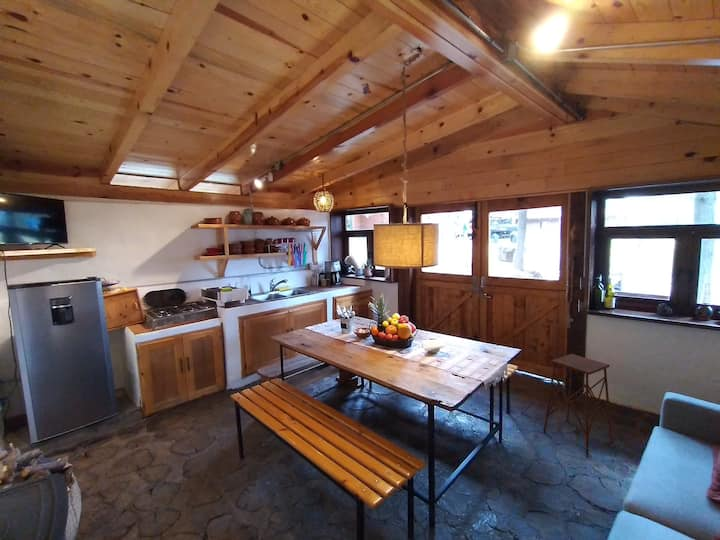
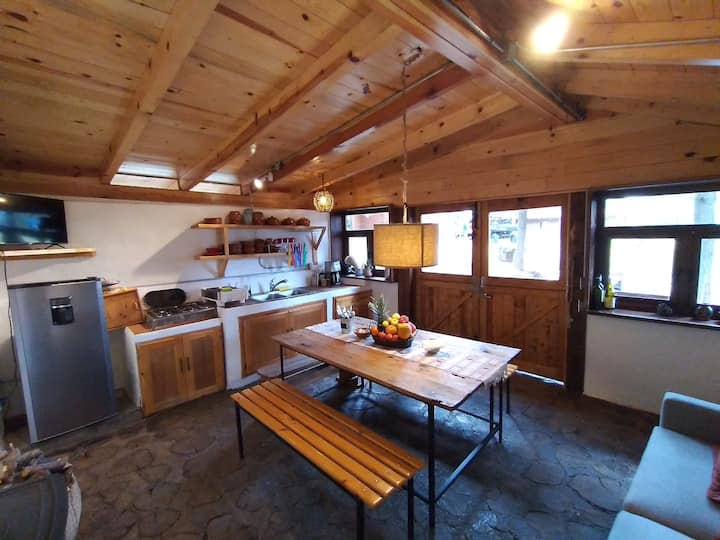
- side table (577, 399)
